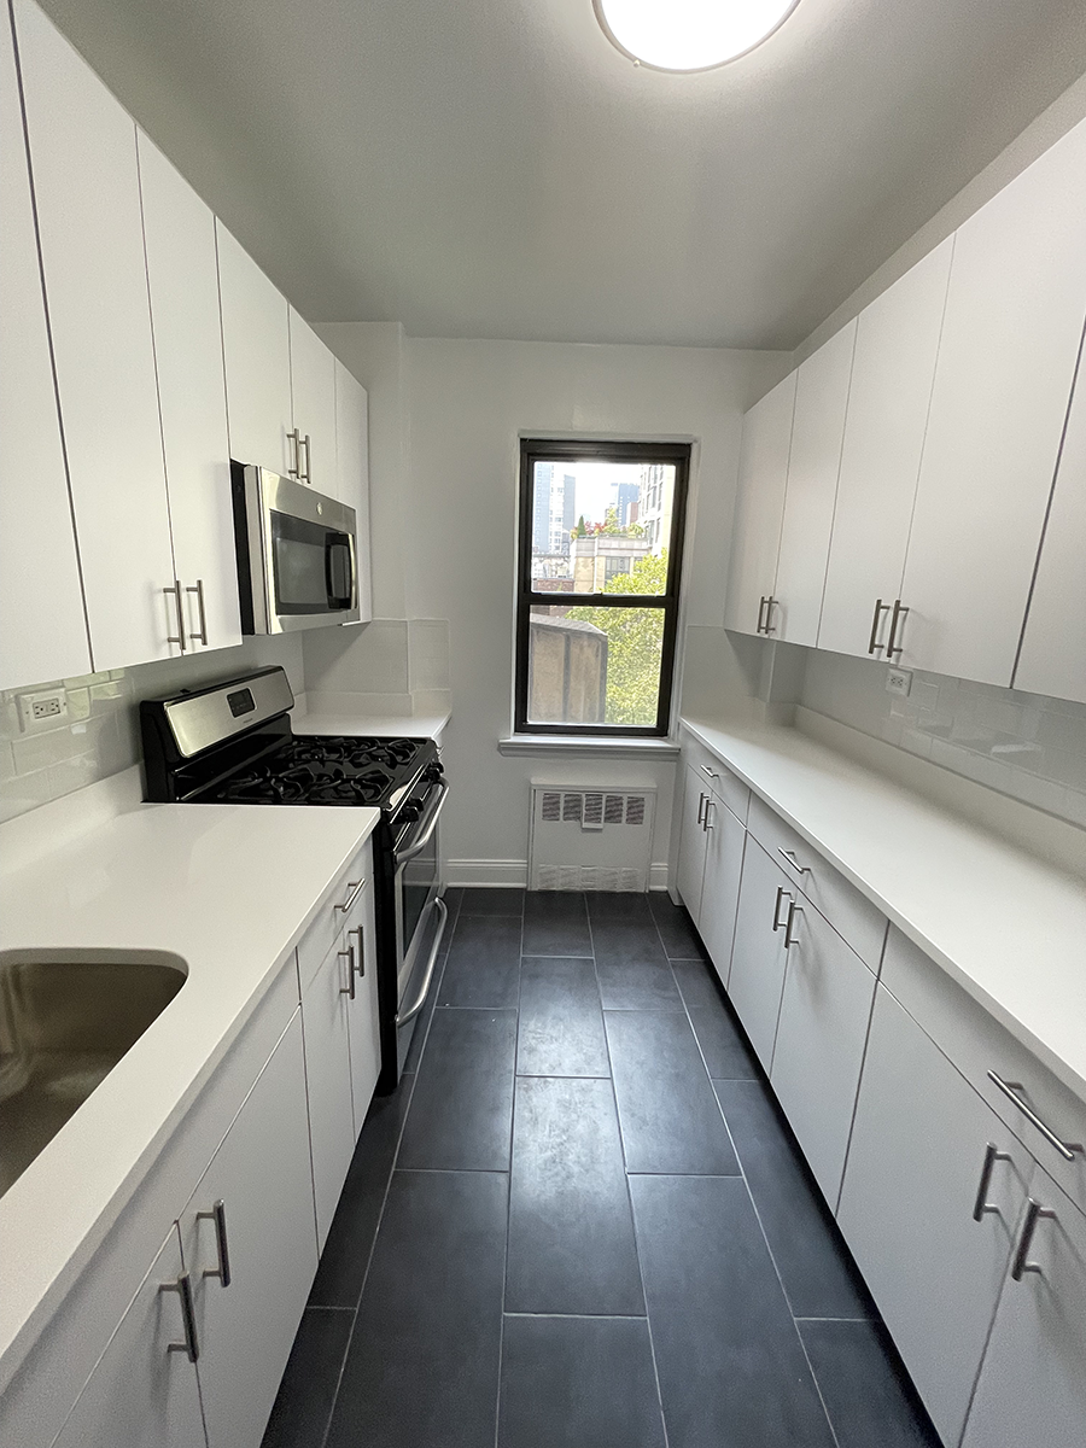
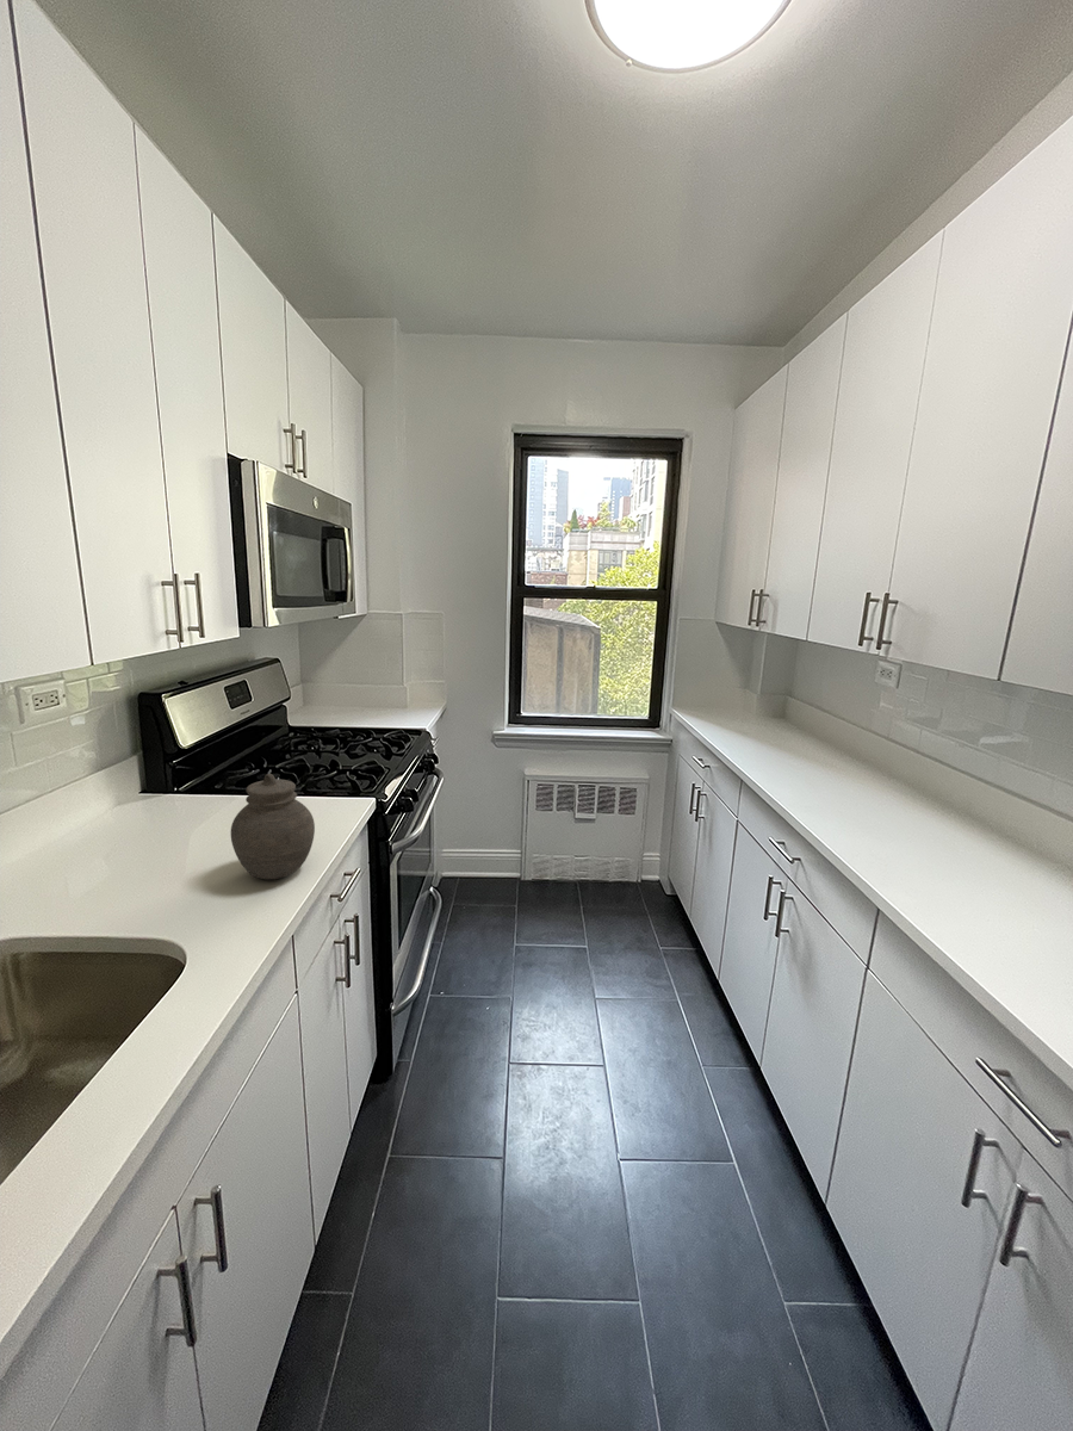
+ jar (273, 823)
